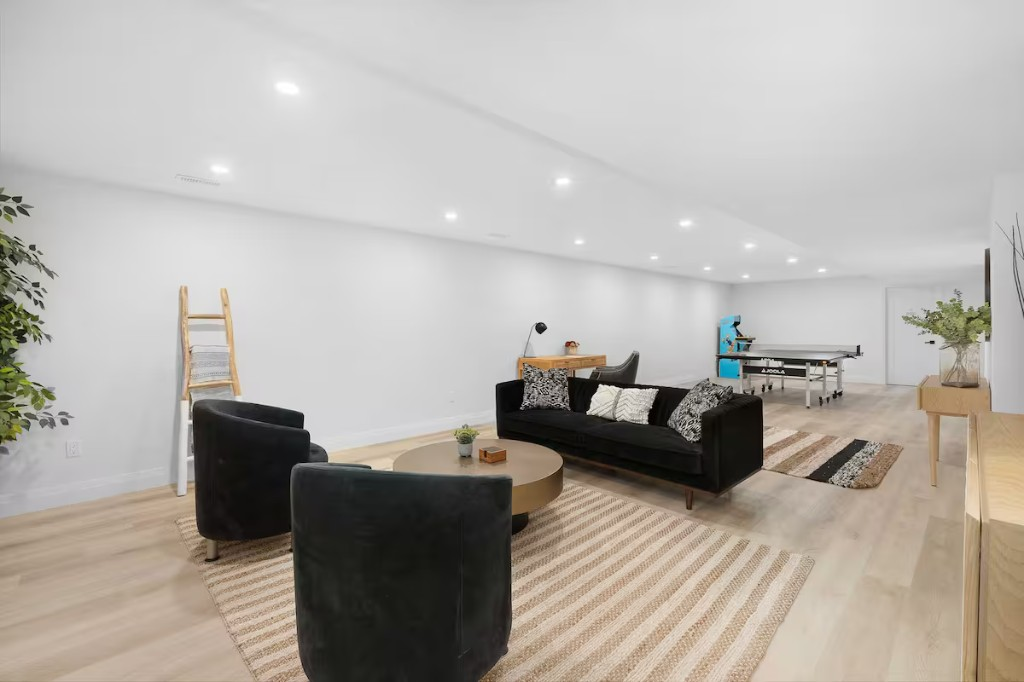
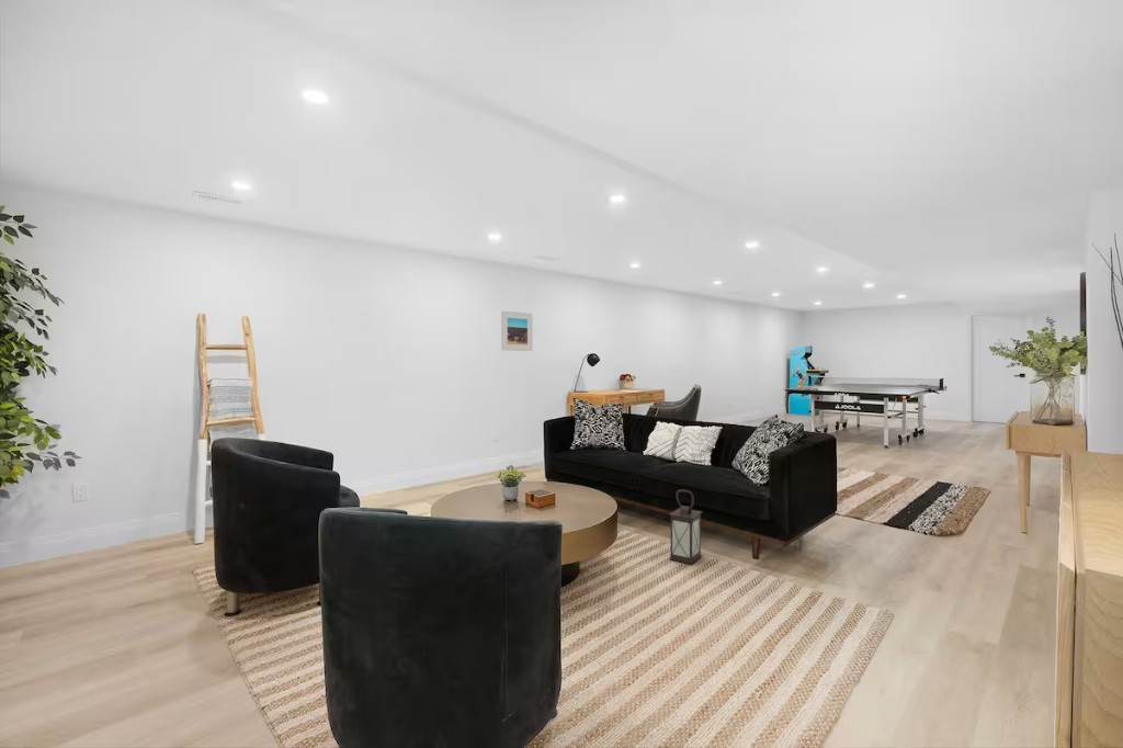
+ lantern (685, 523)
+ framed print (517, 331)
